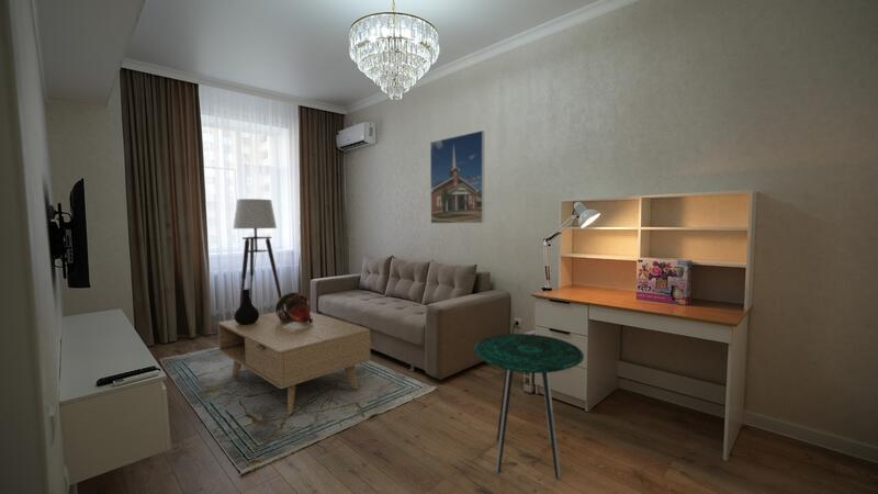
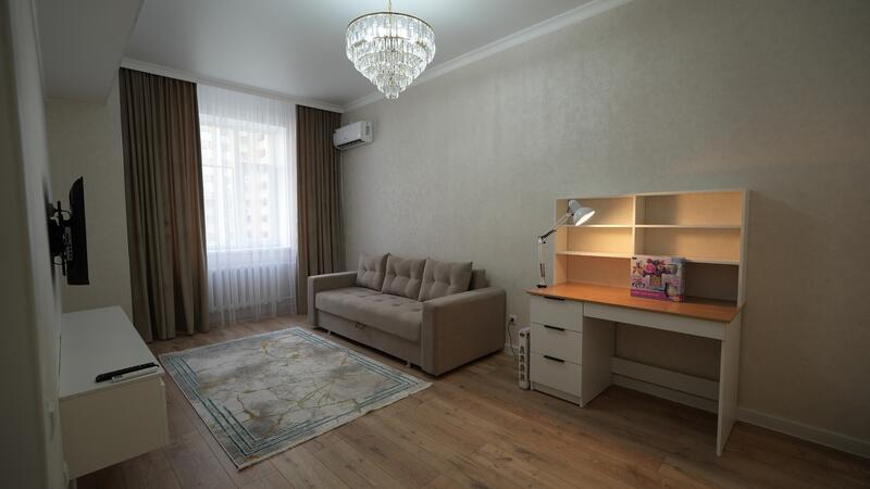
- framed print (455, 180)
- floor lamp (246, 266)
- vase (246, 305)
- coffee table (290, 353)
- decorative bowl (296, 307)
- side table (508, 403)
